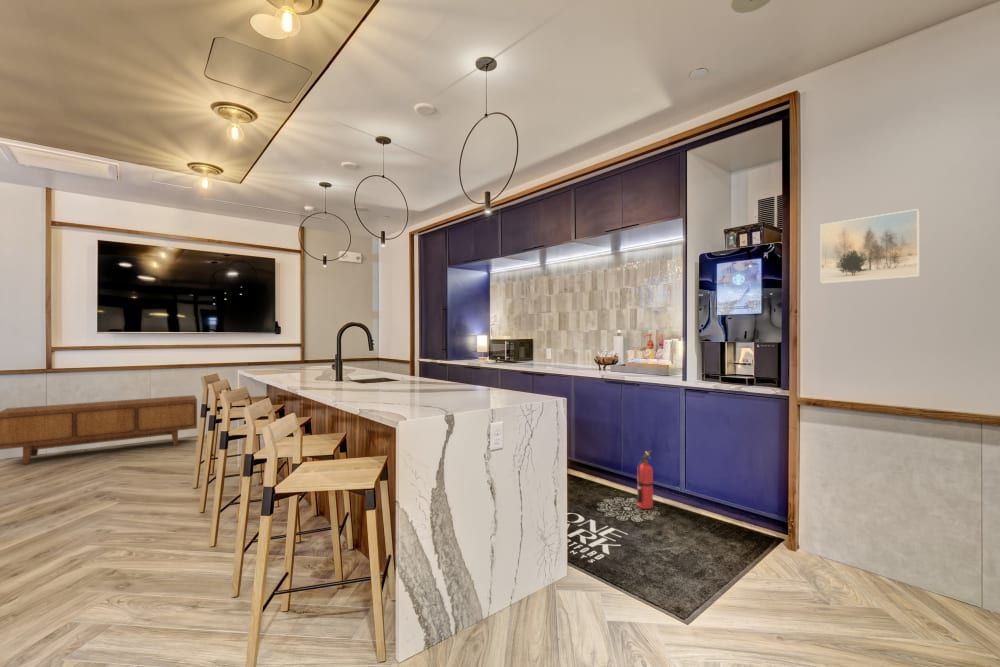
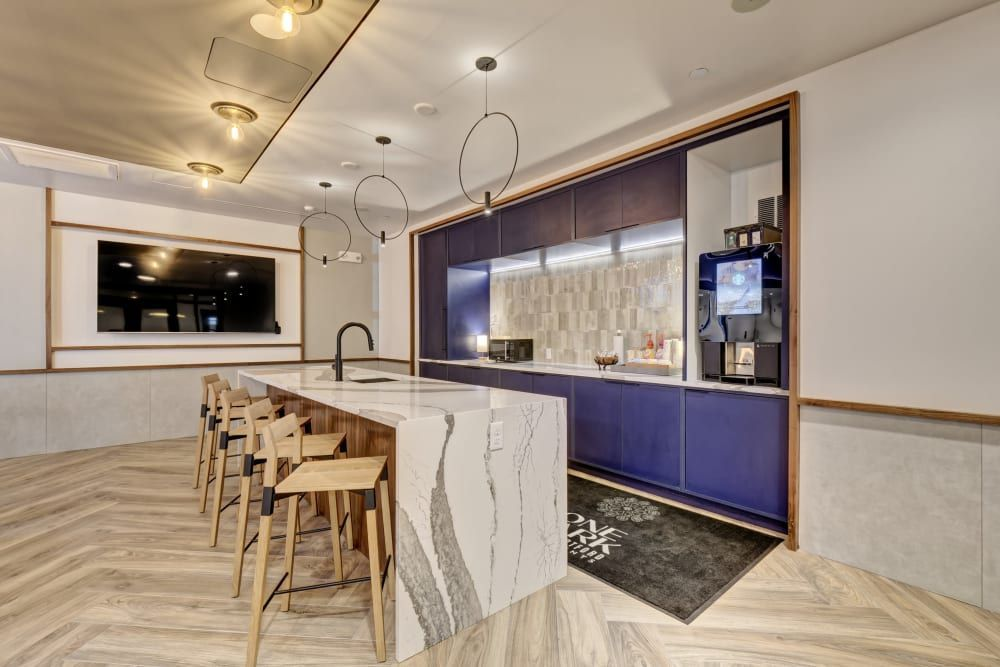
- sideboard (108, 426)
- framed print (866, 248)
- fire extinguisher (644, 479)
